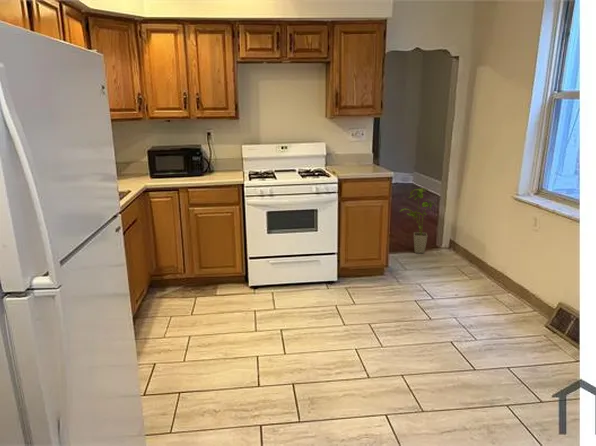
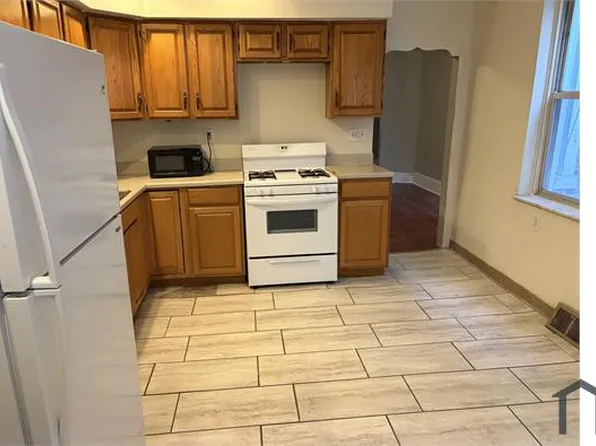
- house plant (416, 219)
